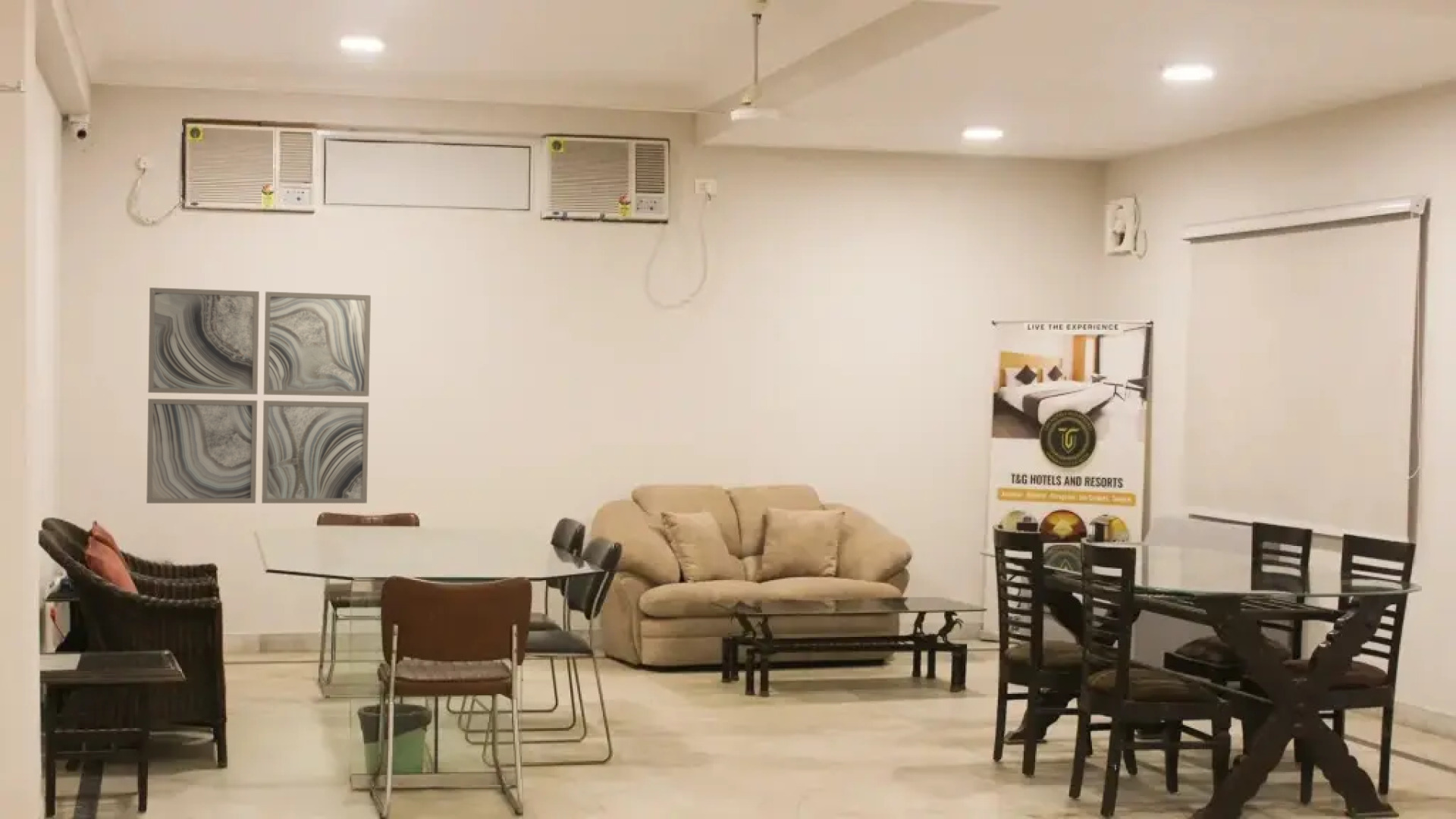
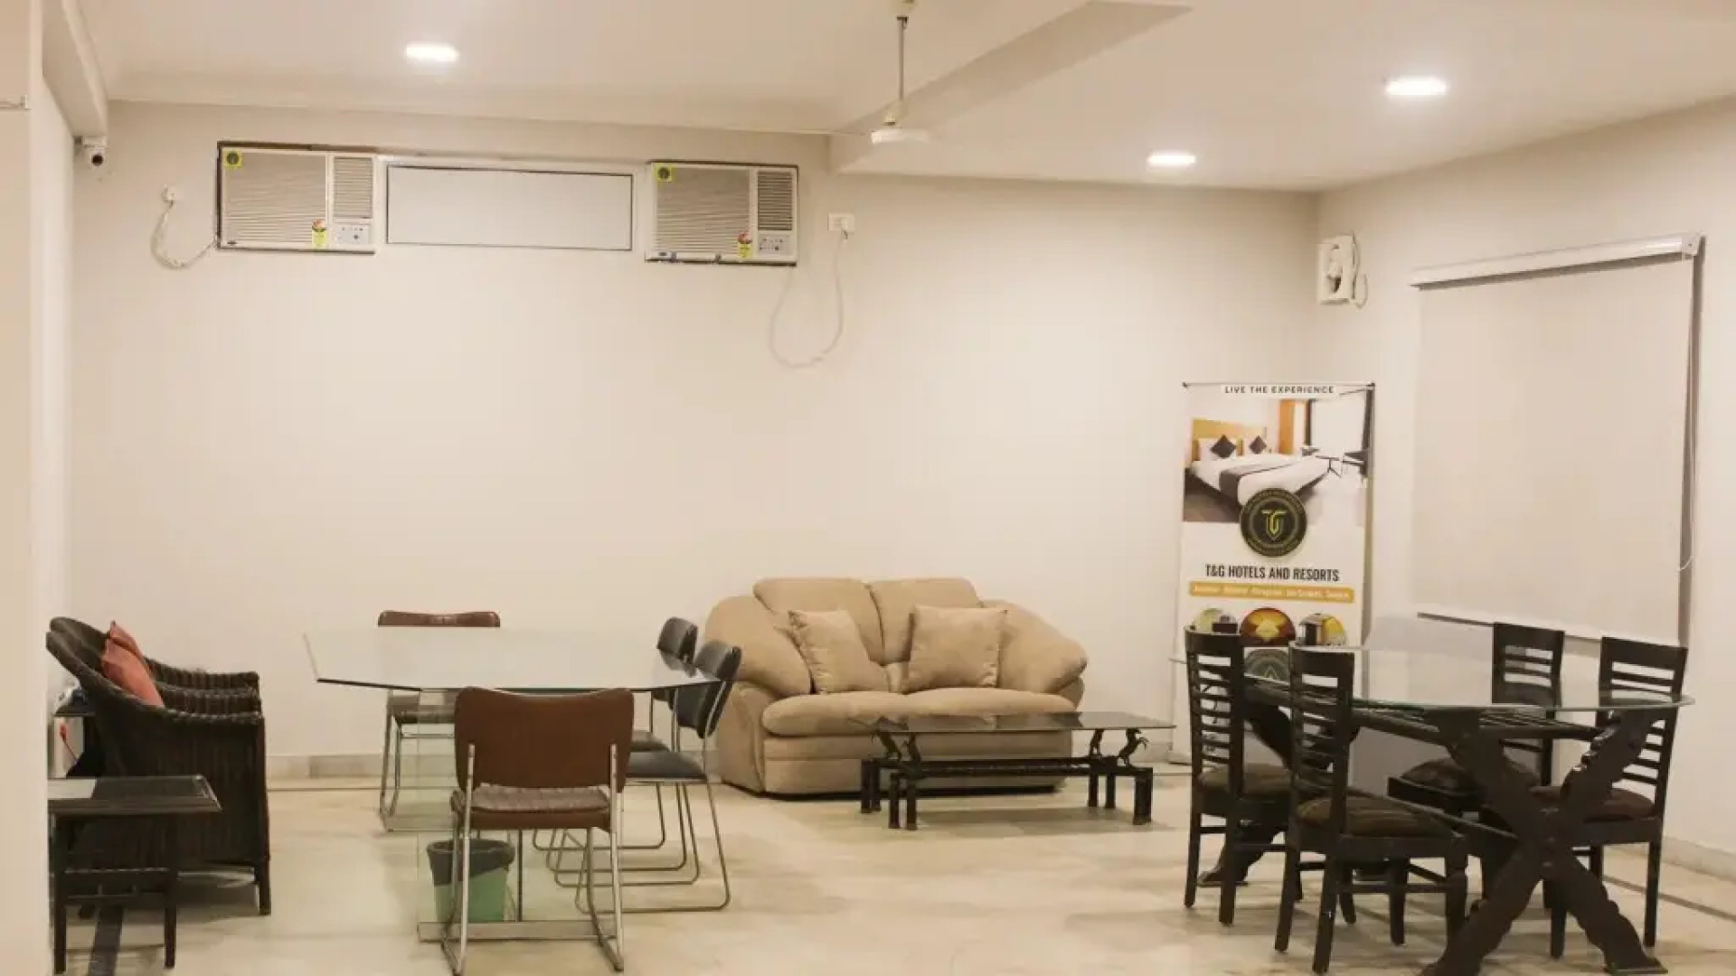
- wall art (257, 394)
